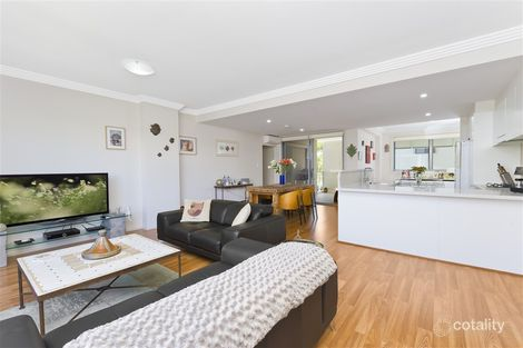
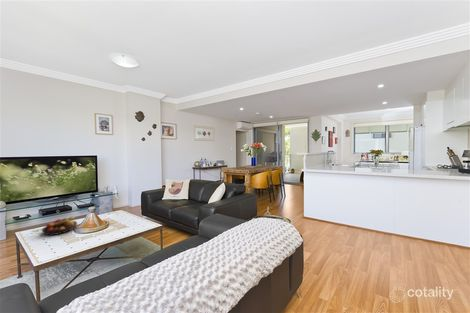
+ fruit bowl (60, 224)
